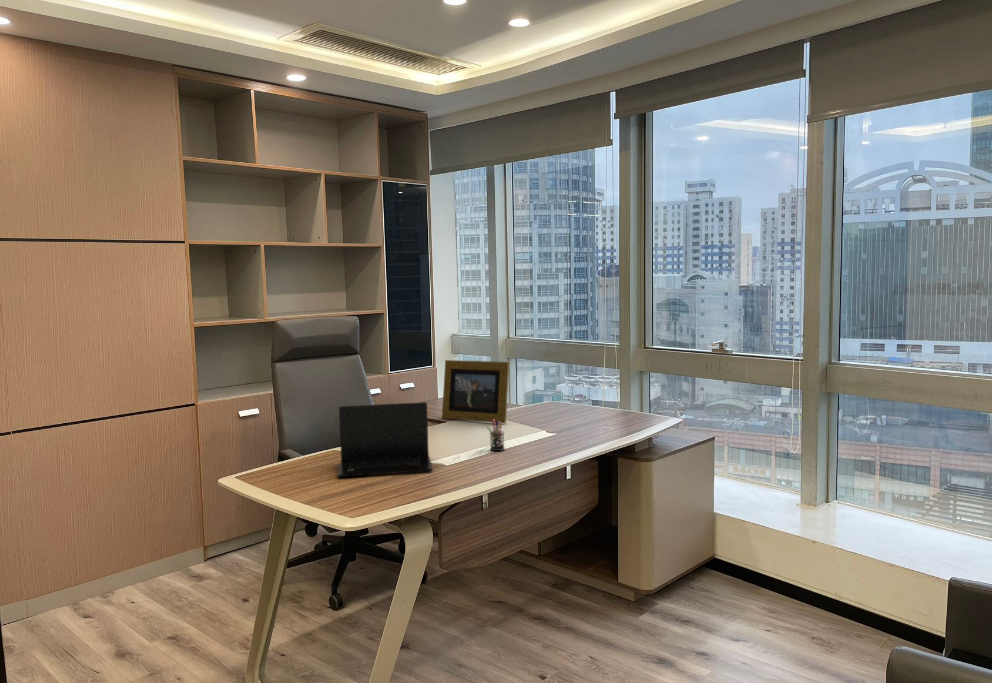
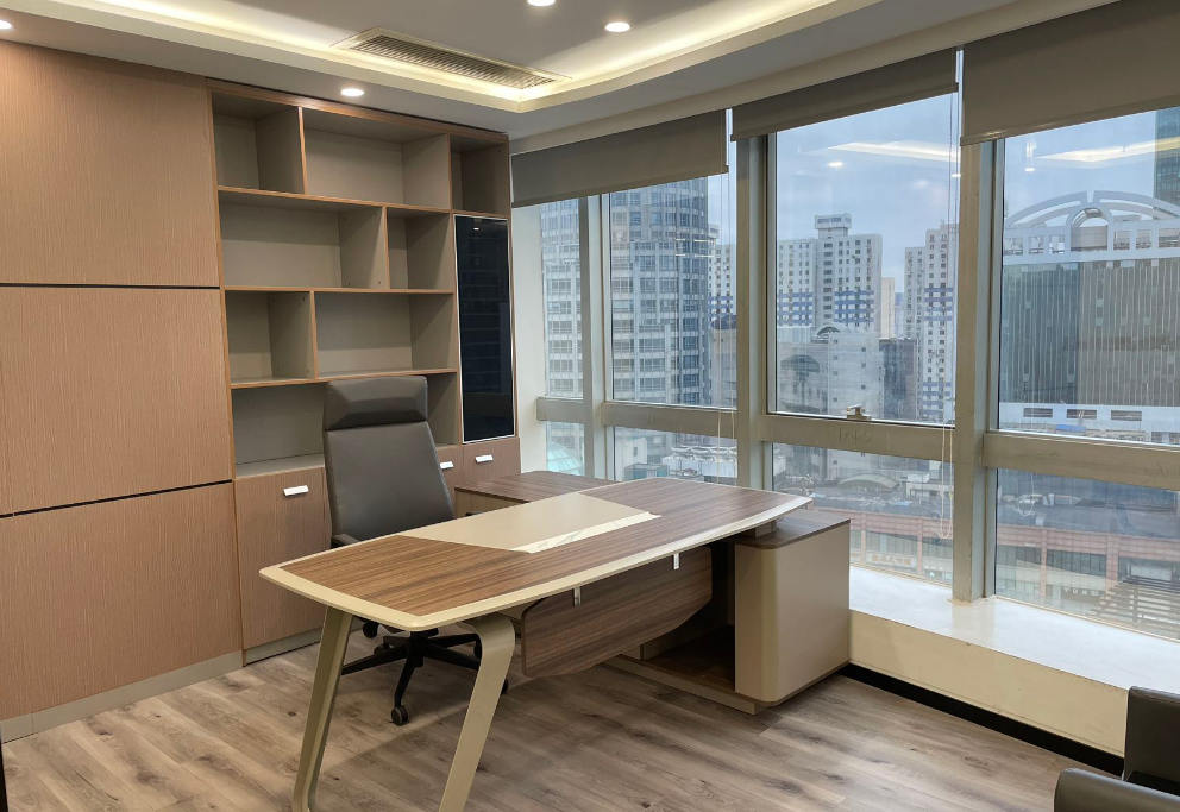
- laptop (384, 438)
- pen holder (495, 434)
- picture frame (479, 389)
